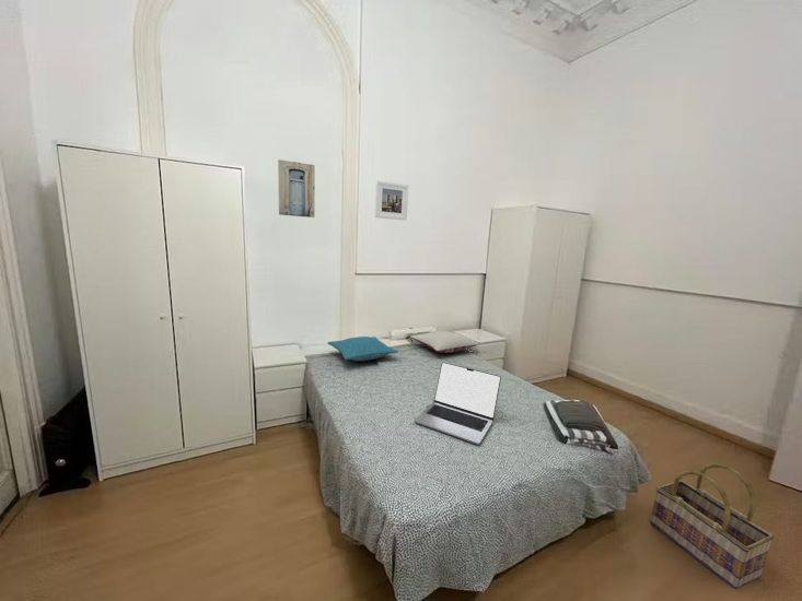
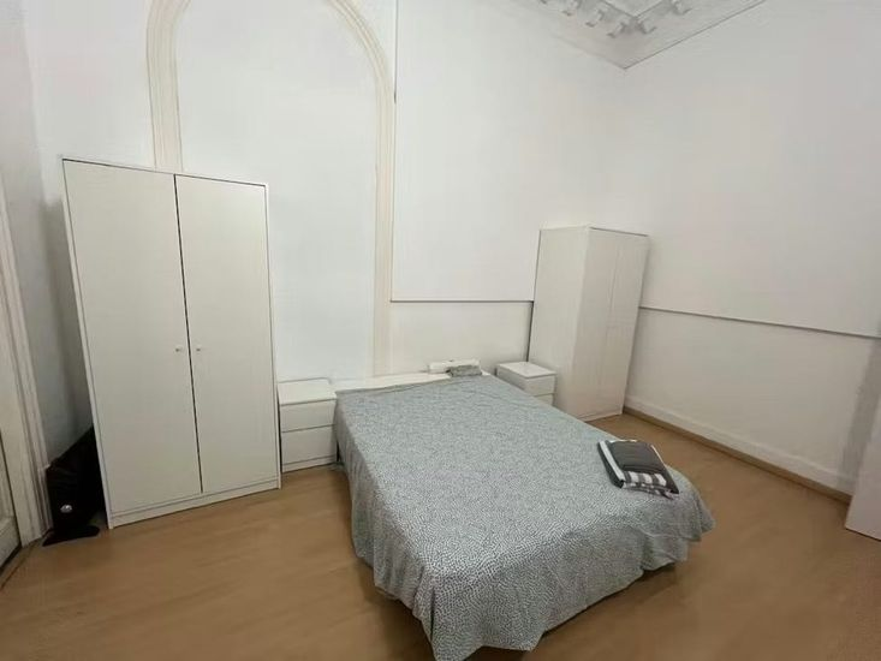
- pillow (361, 347)
- basket (710, 510)
- laptop (458, 399)
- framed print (392, 200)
- pillow (442, 340)
- wall art (297, 189)
